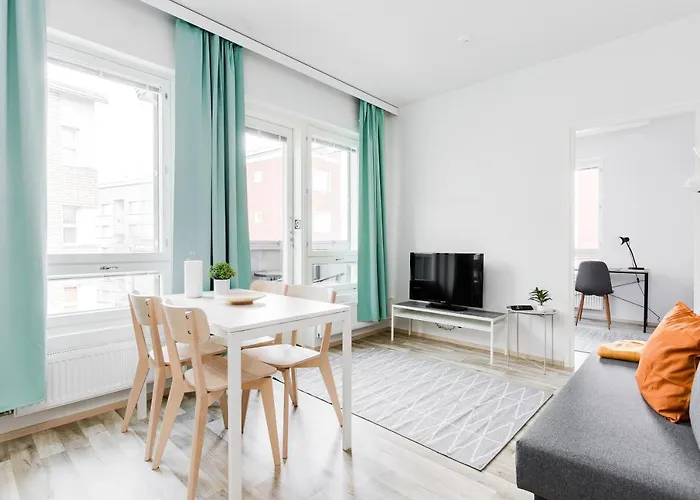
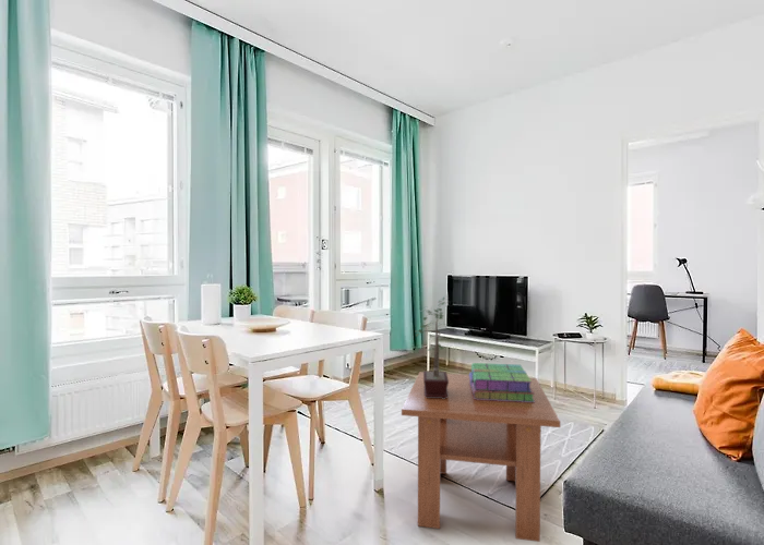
+ potted plant (430, 348)
+ stack of books (499, 379)
+ coffee table (476, 446)
